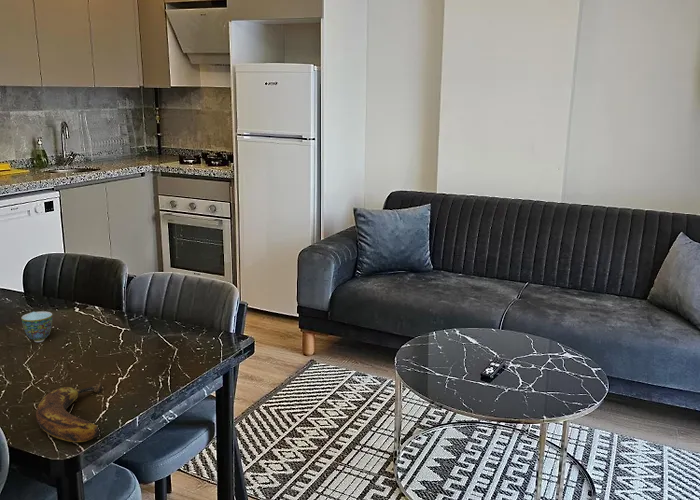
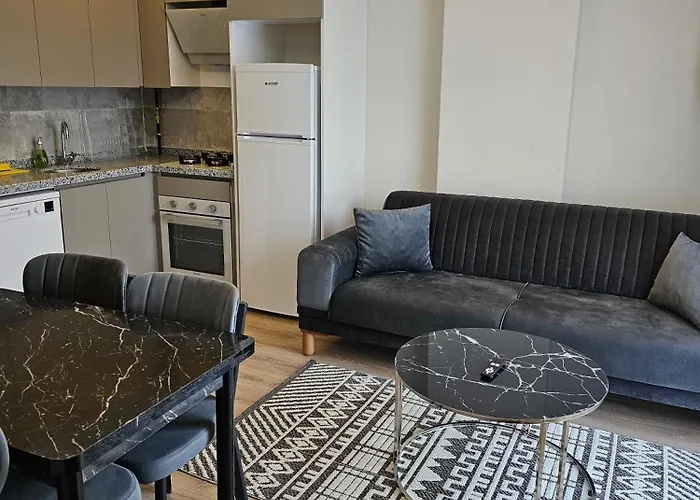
- banana (72, 415)
- teacup (38, 324)
